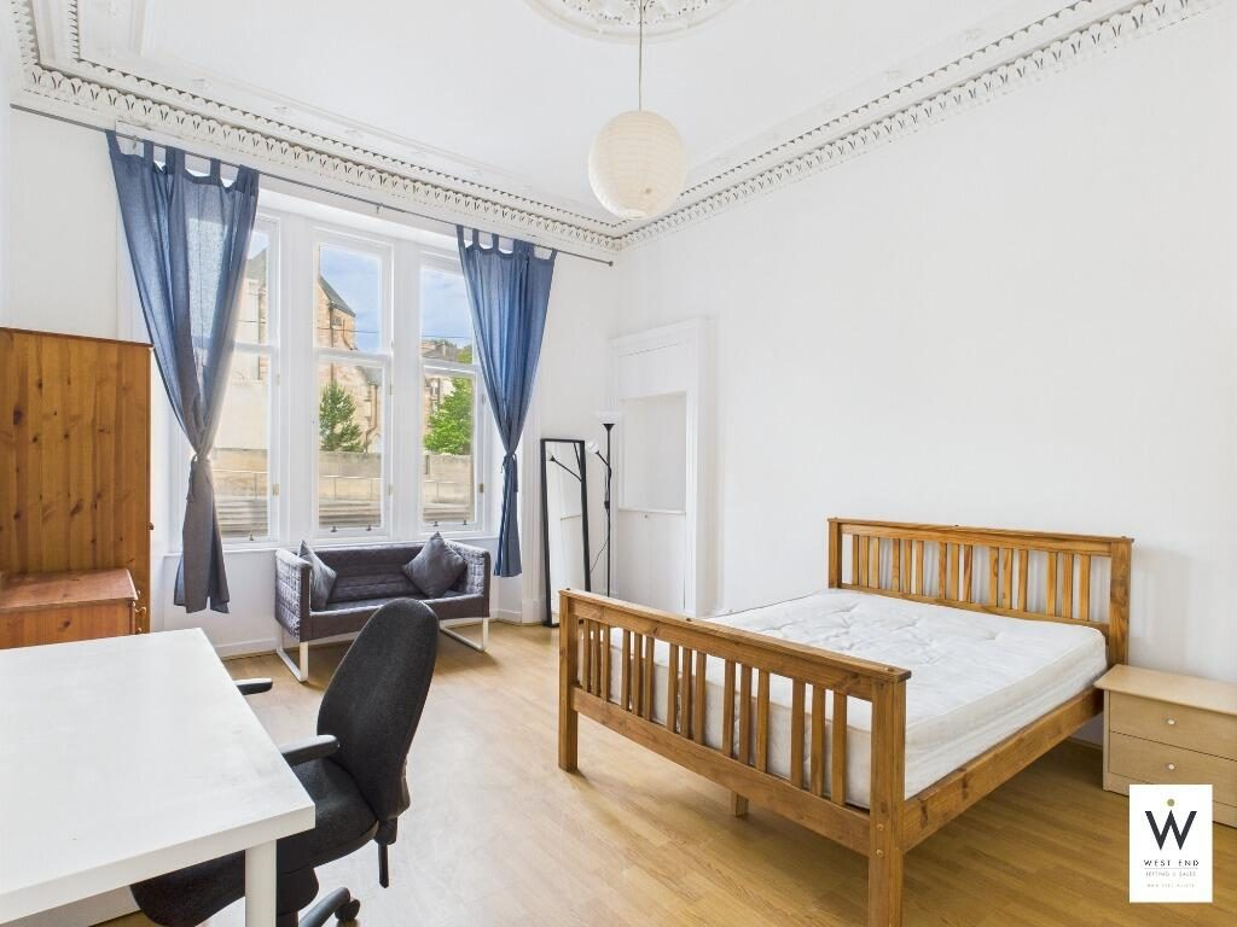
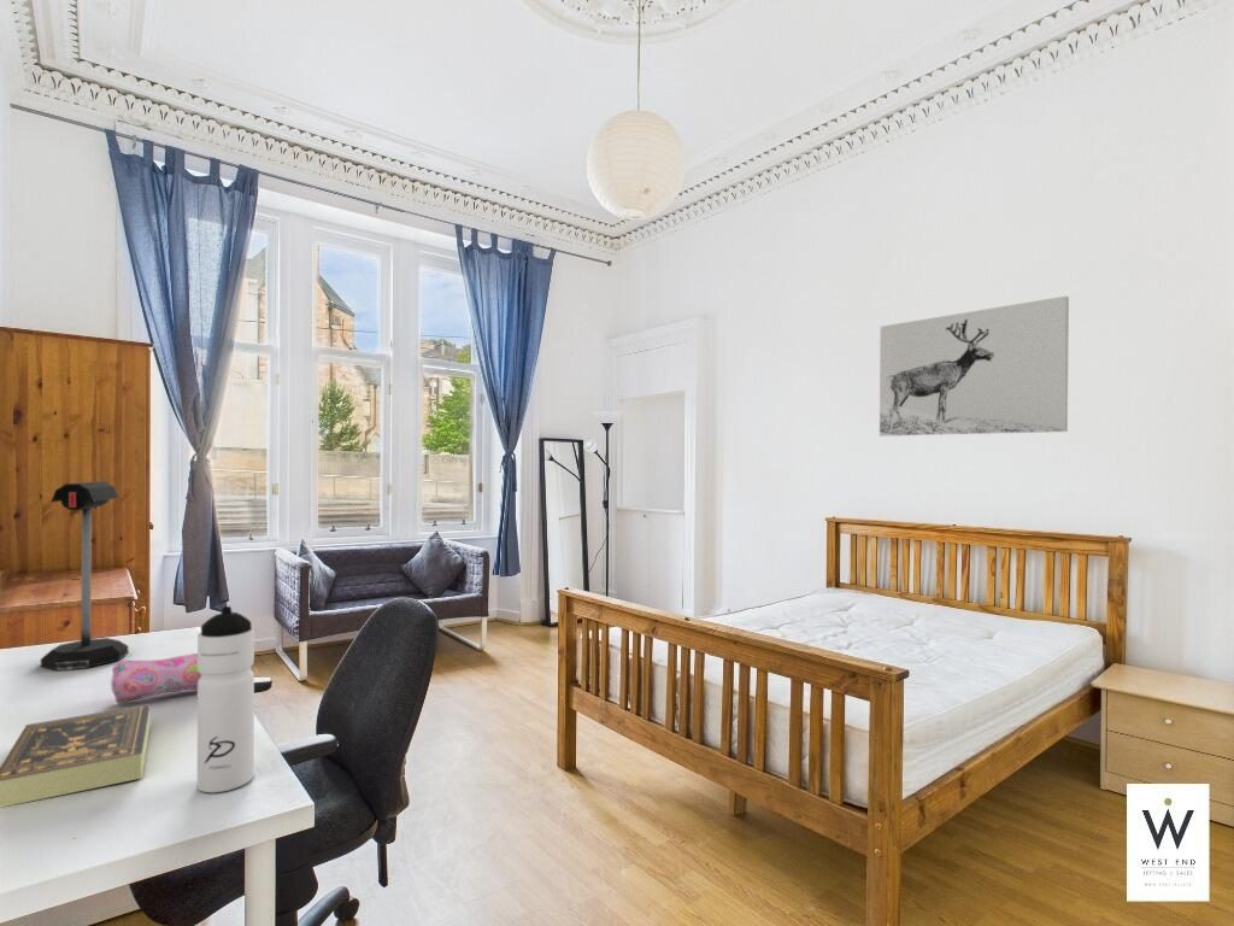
+ wall art (964, 373)
+ pencil case (172, 673)
+ mailbox (86, 570)
+ book (80, 750)
+ water bottle (225, 693)
